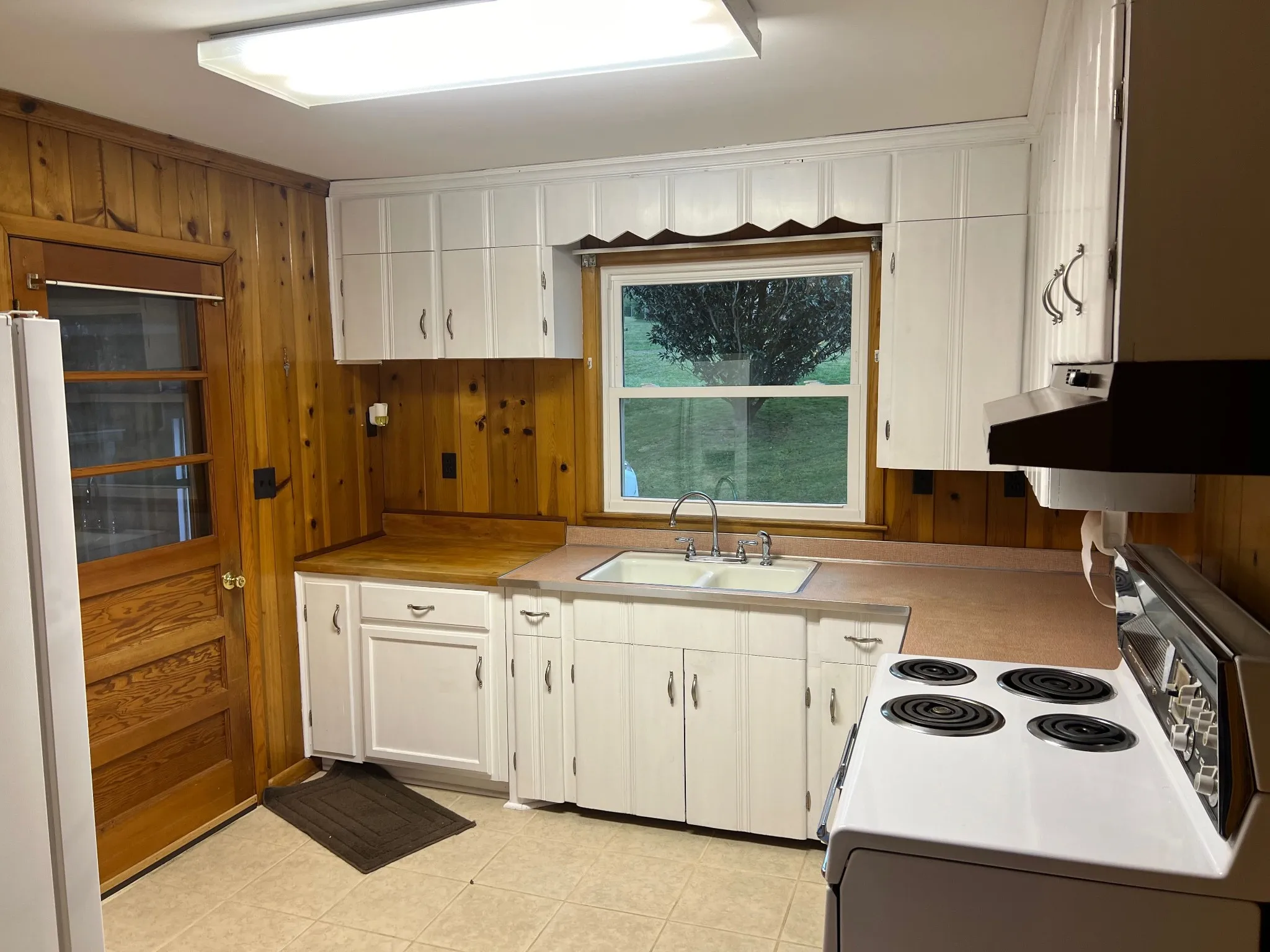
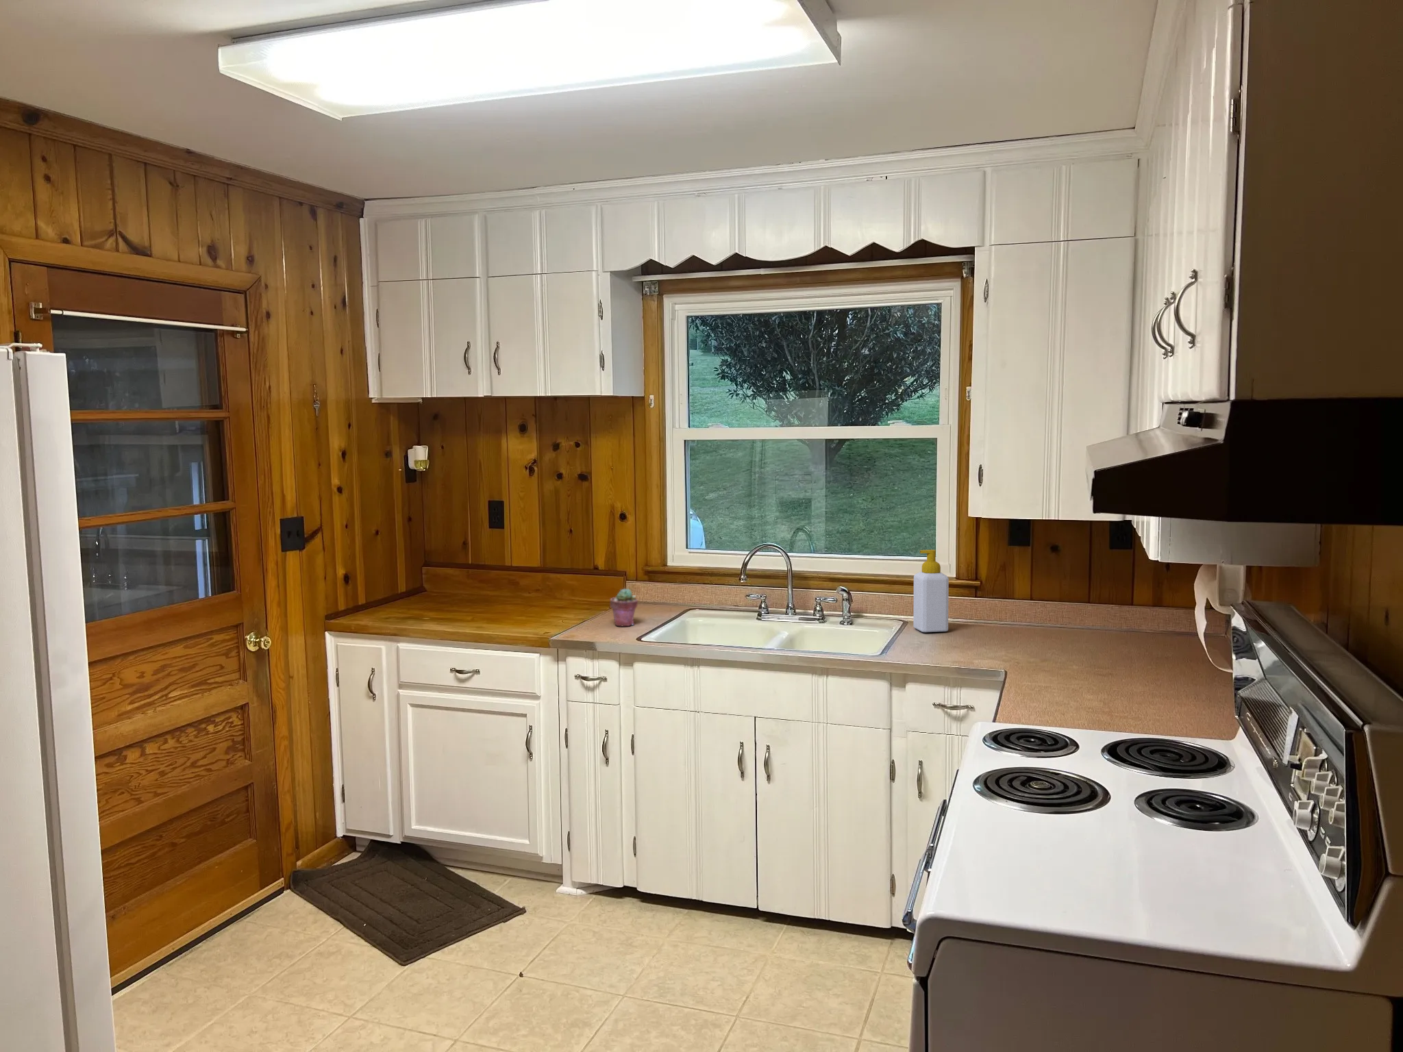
+ potted succulent (623, 607)
+ soap bottle (930, 590)
